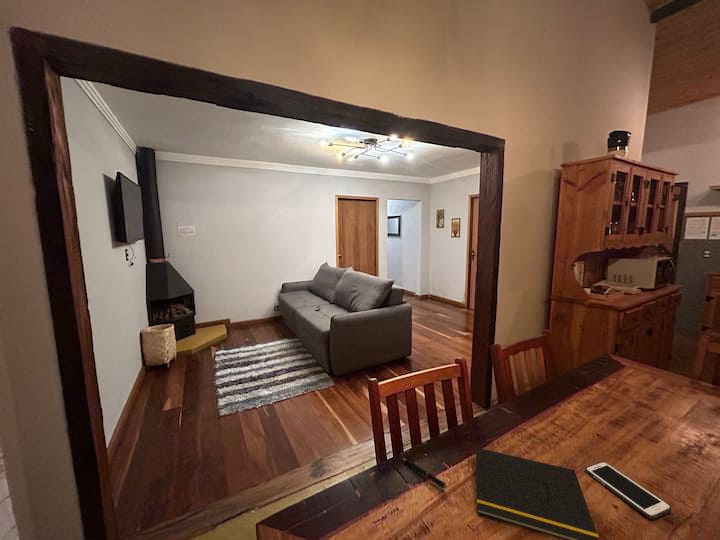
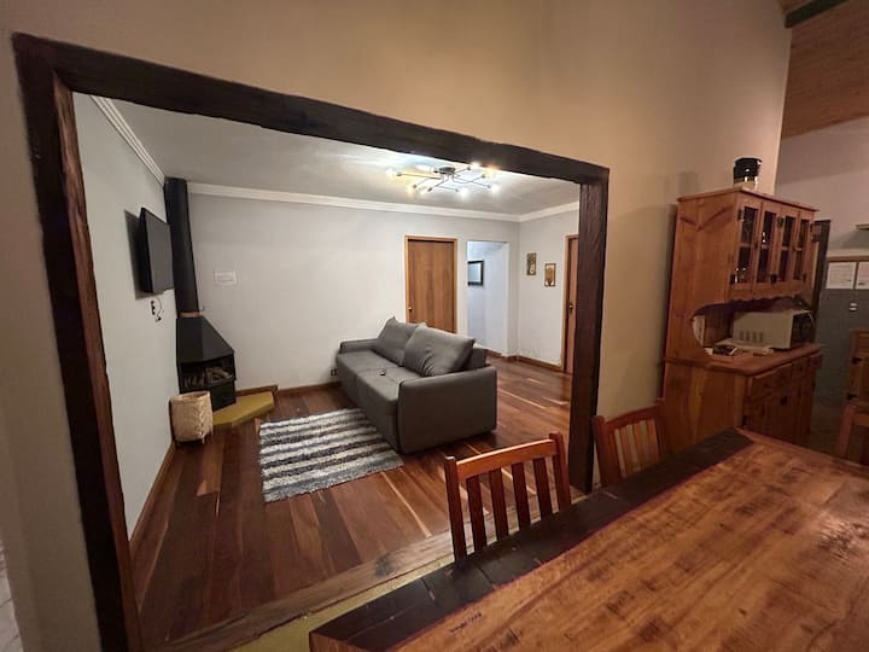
- cell phone (624, 487)
- pen (422, 471)
- notepad (528, 490)
